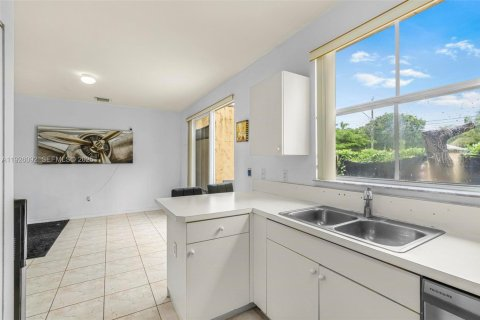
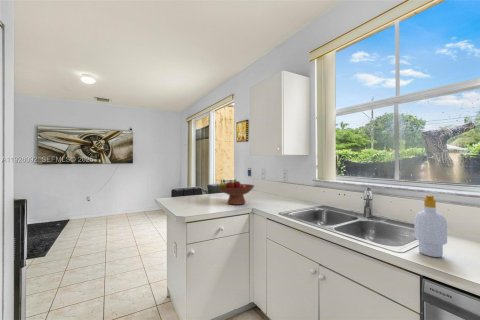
+ soap bottle (430, 224)
+ fruit bowl (236, 191)
